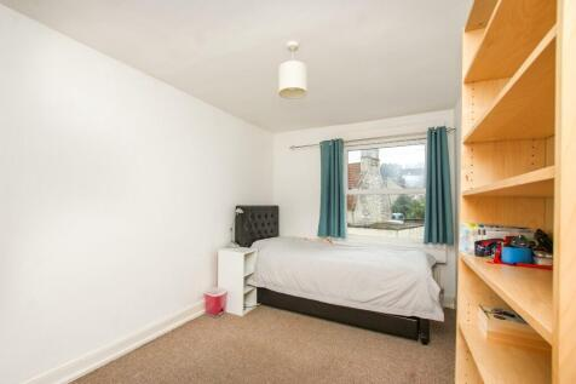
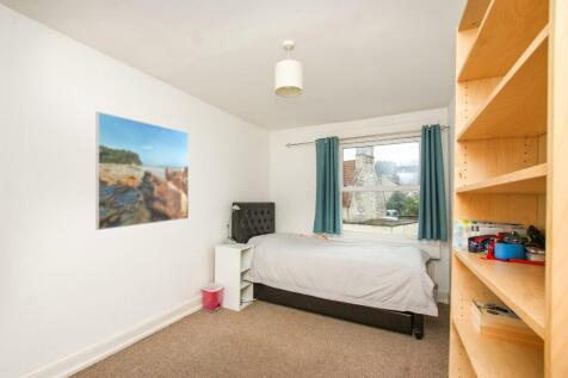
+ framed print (149, 173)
